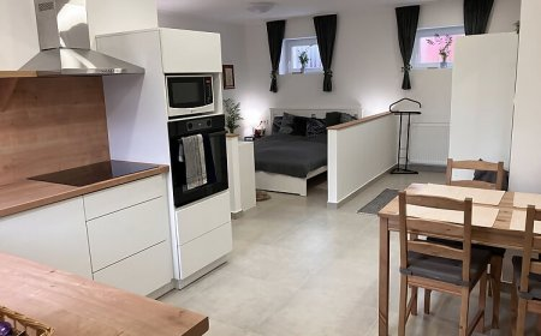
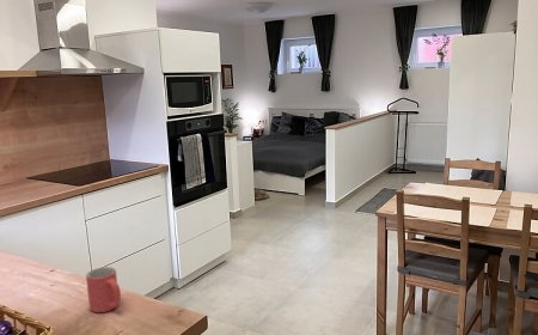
+ mug (106, 291)
